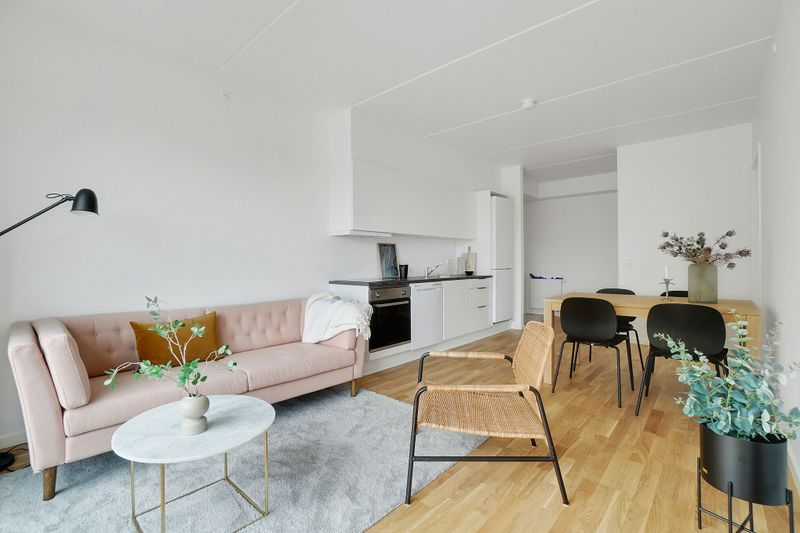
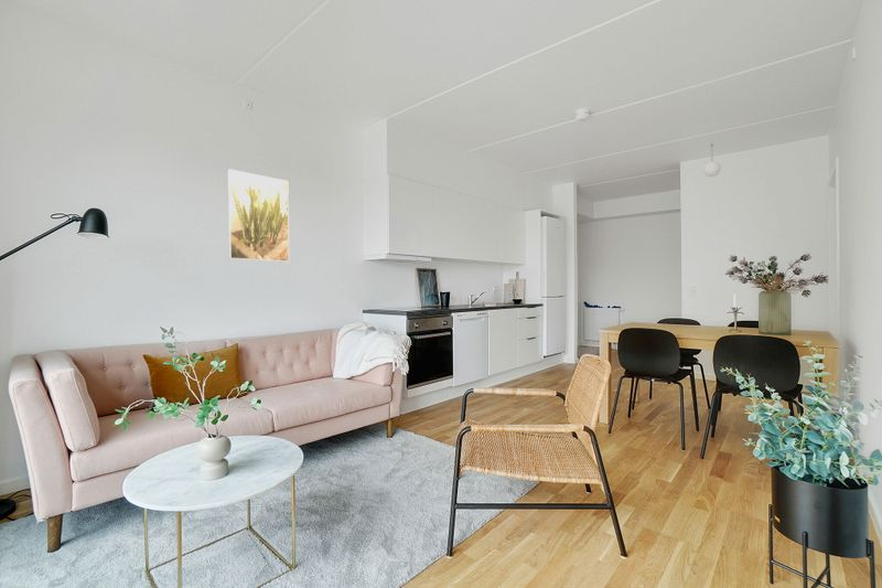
+ pendant lamp (711, 159)
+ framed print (259, 217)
